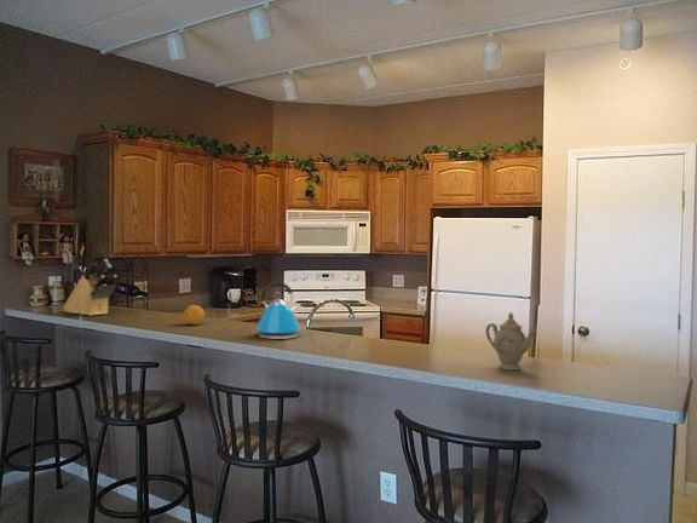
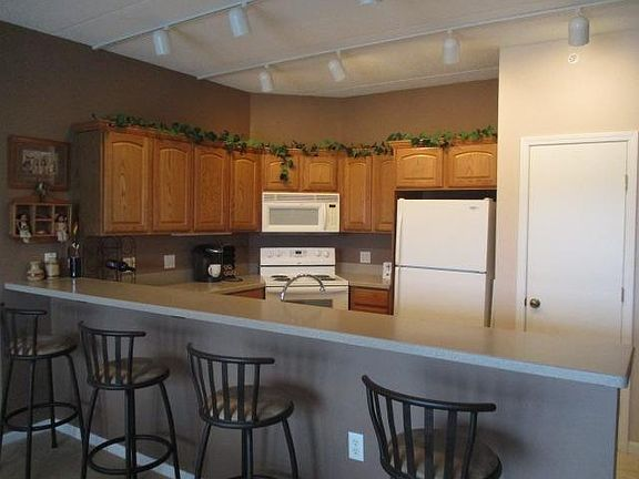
- knife block (90, 286)
- fruit (194, 315)
- chinaware (511, 340)
- kettle (276, 308)
